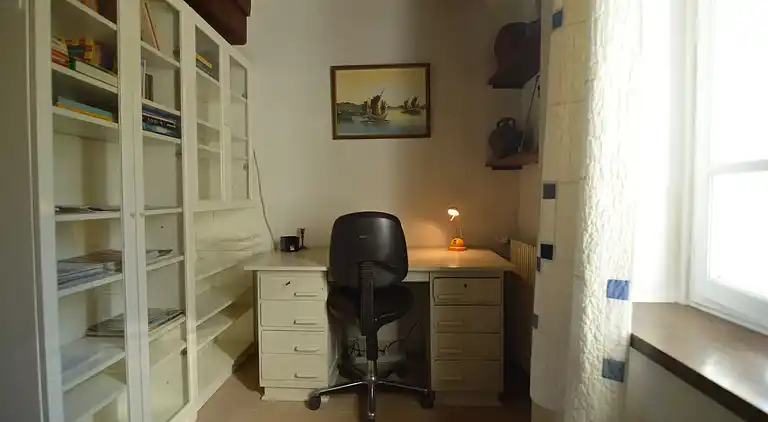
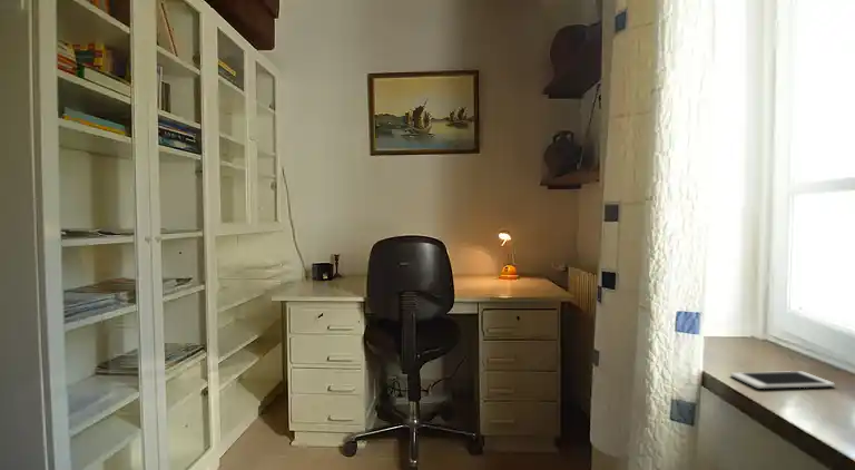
+ cell phone (780, 379)
